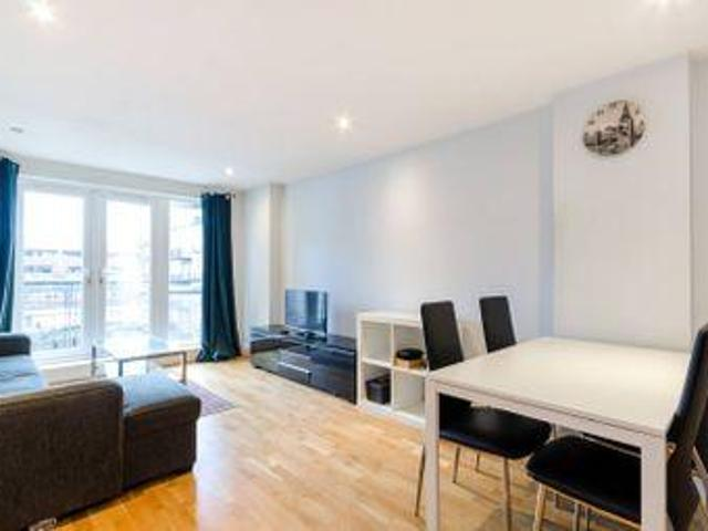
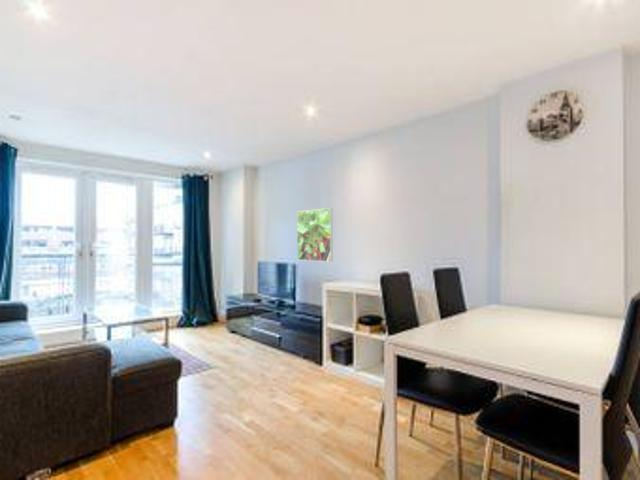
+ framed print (313, 235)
